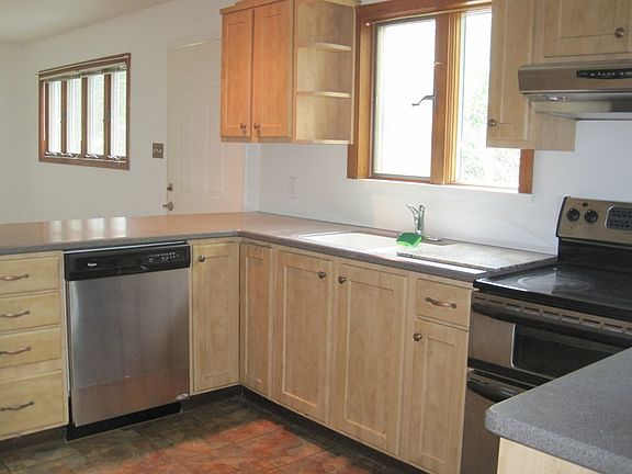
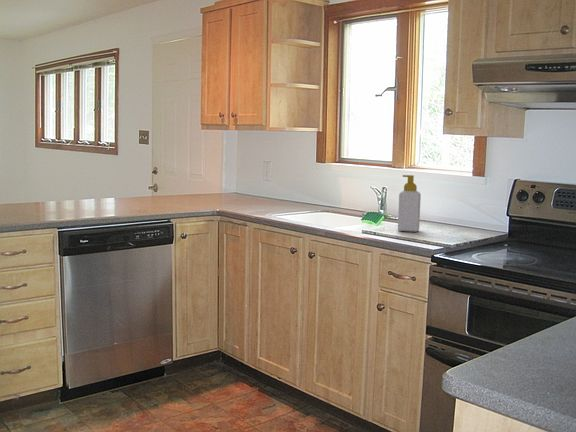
+ soap bottle (409, 203)
